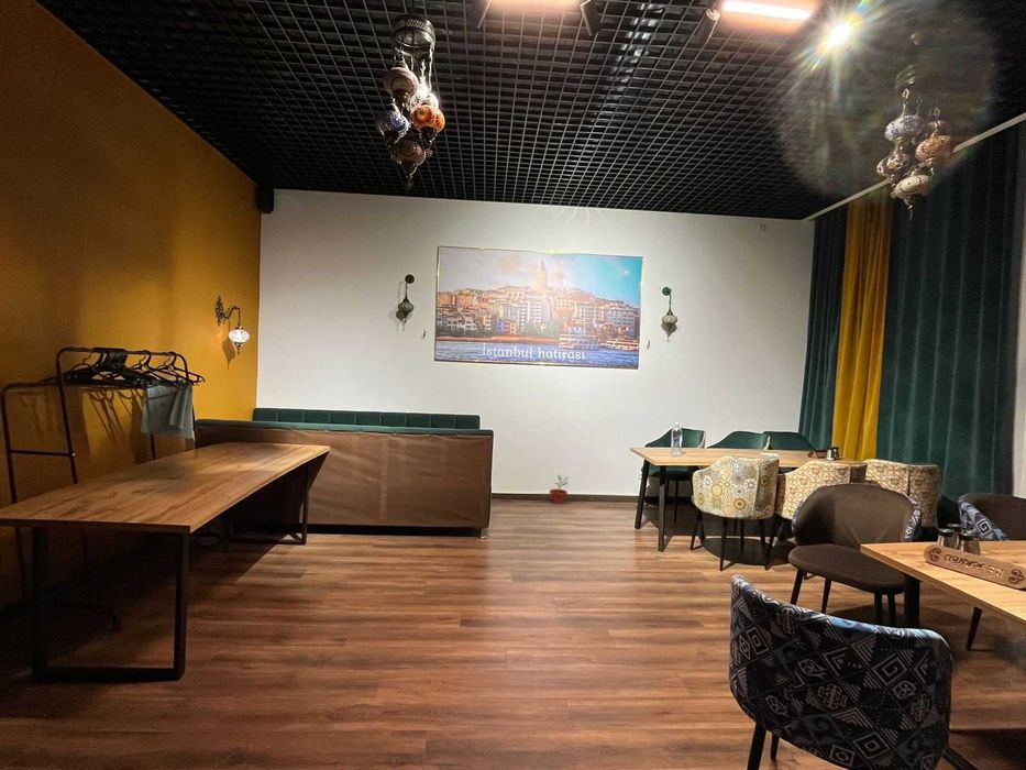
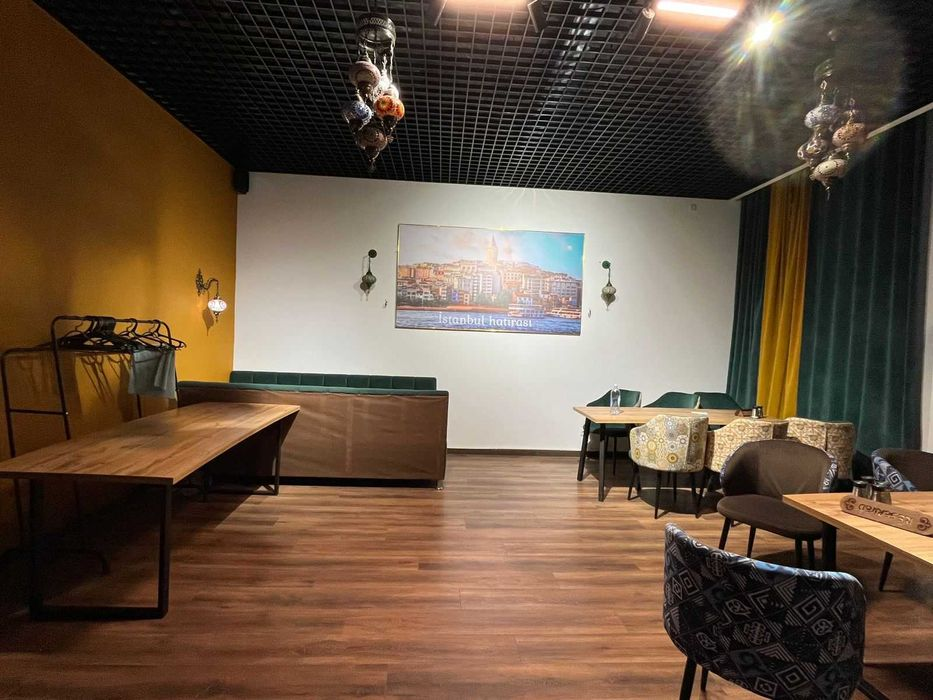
- potted plant (559, 488)
